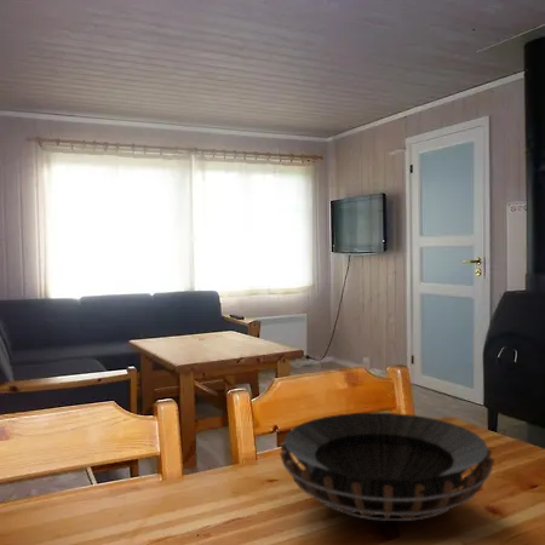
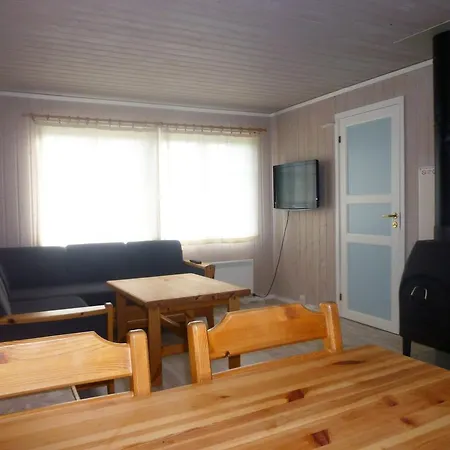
- decorative bowl (384, 470)
